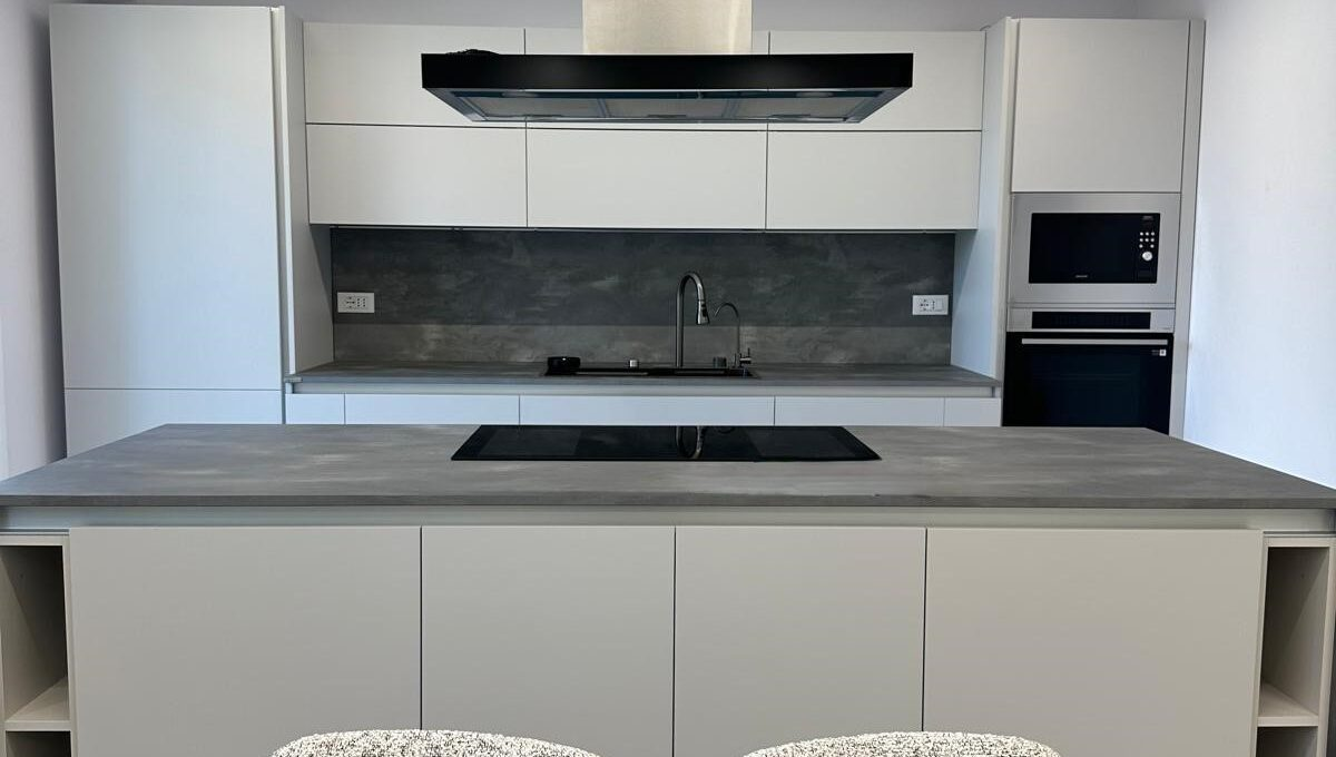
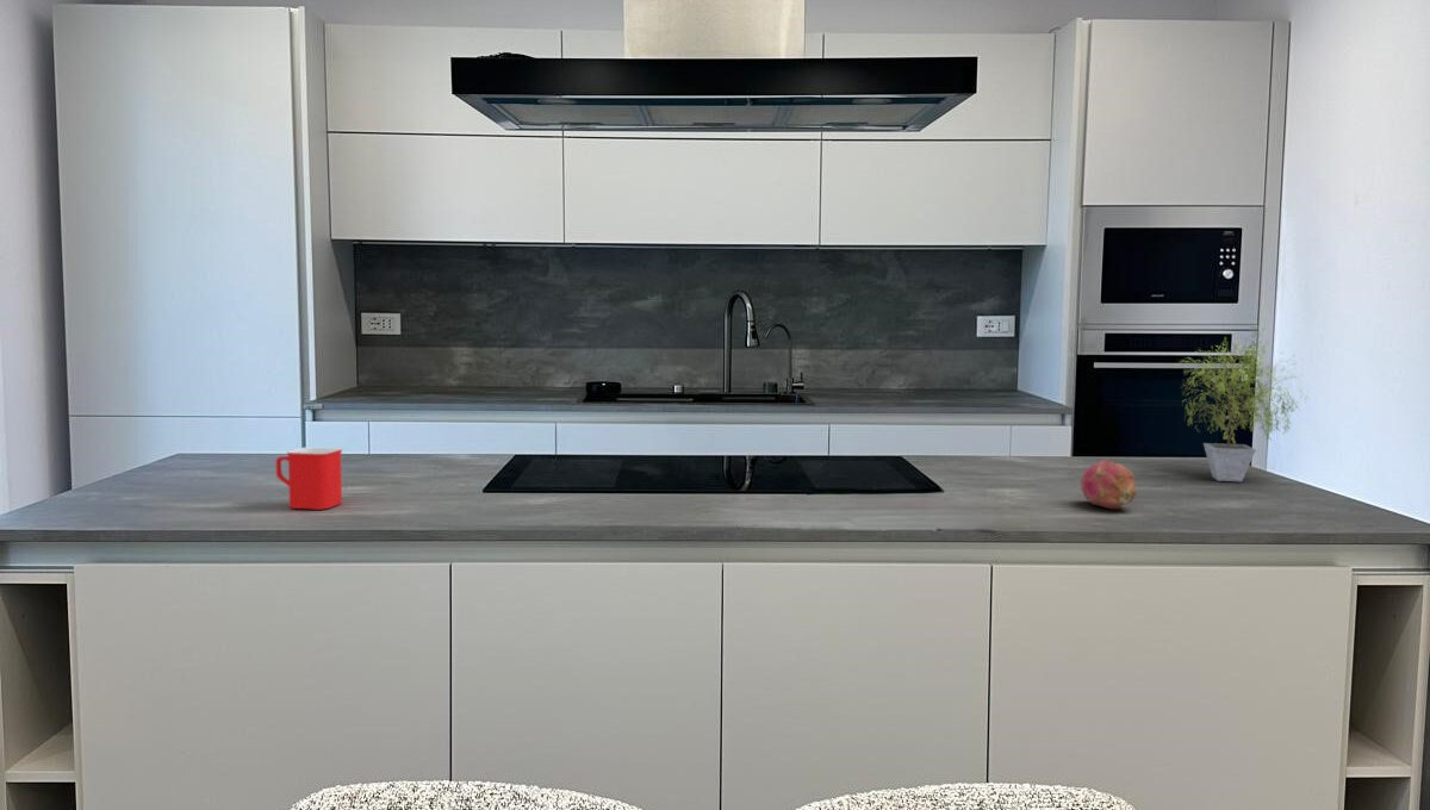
+ fruit (1107, 482)
+ mug (306, 476)
+ potted plant (1237, 401)
